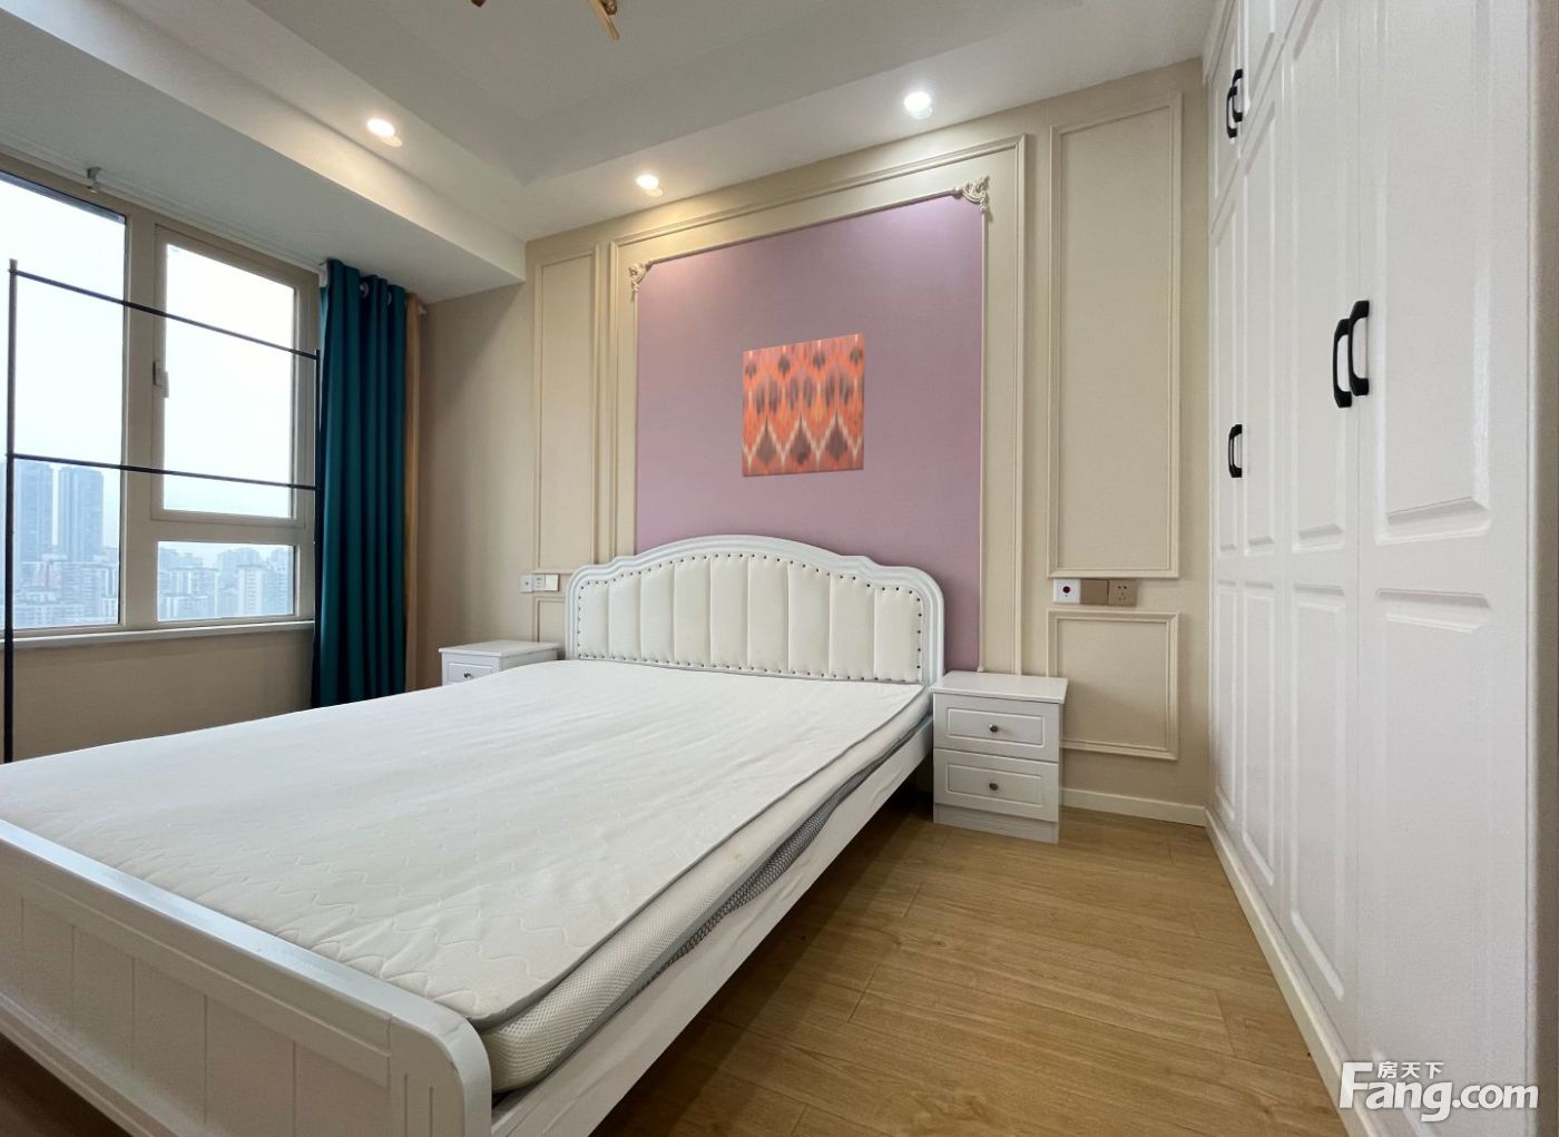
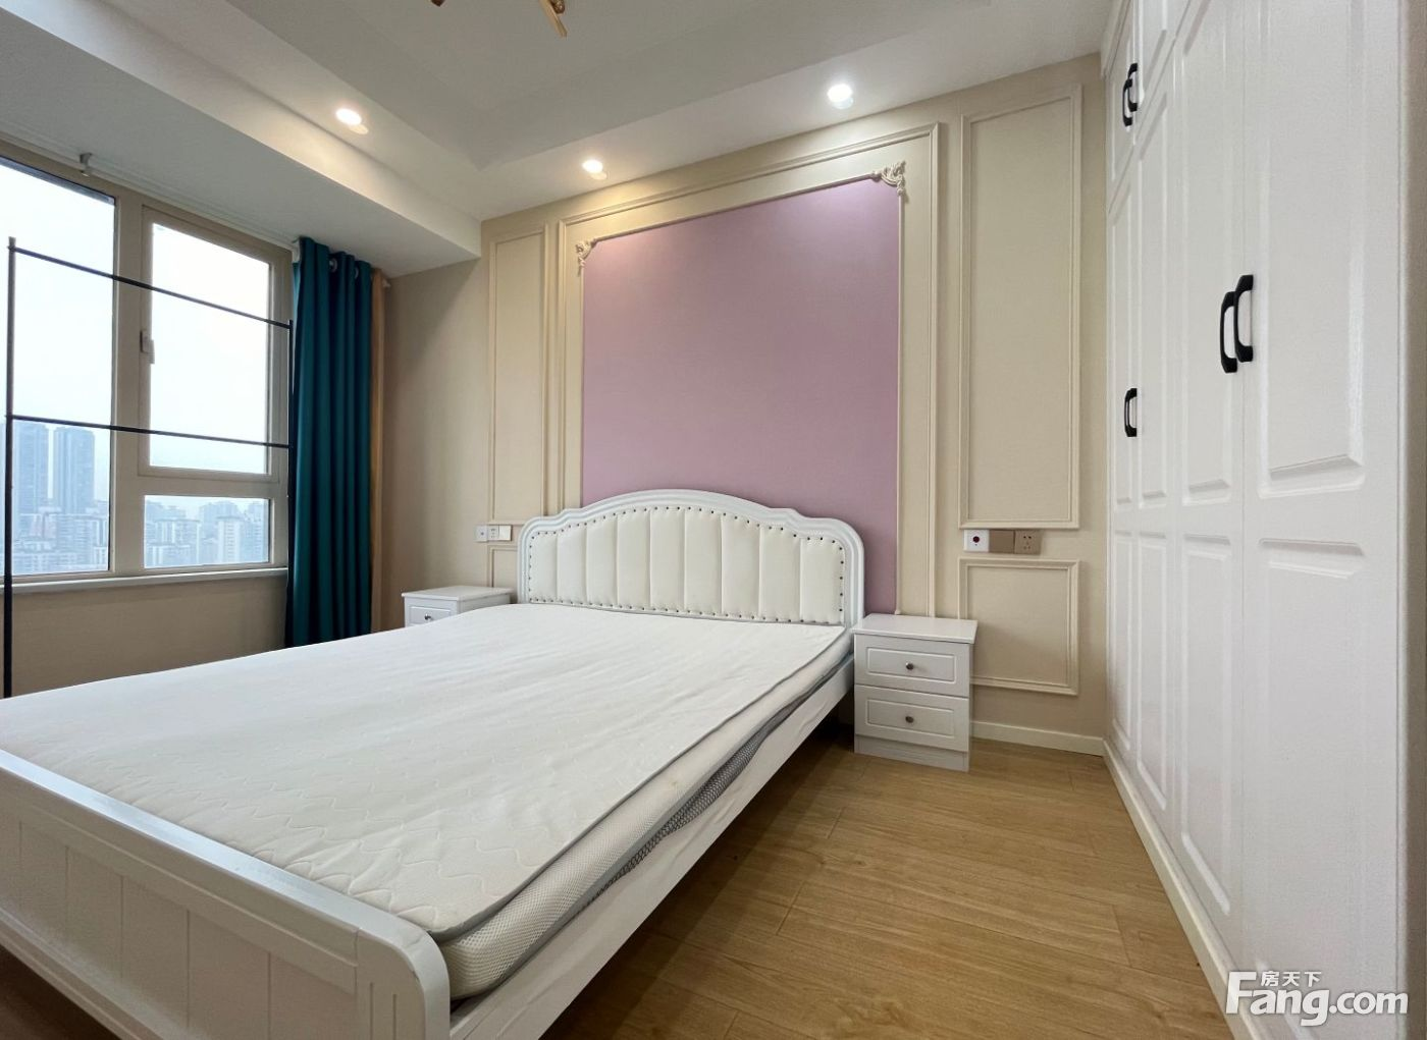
- wall art (800, 409)
